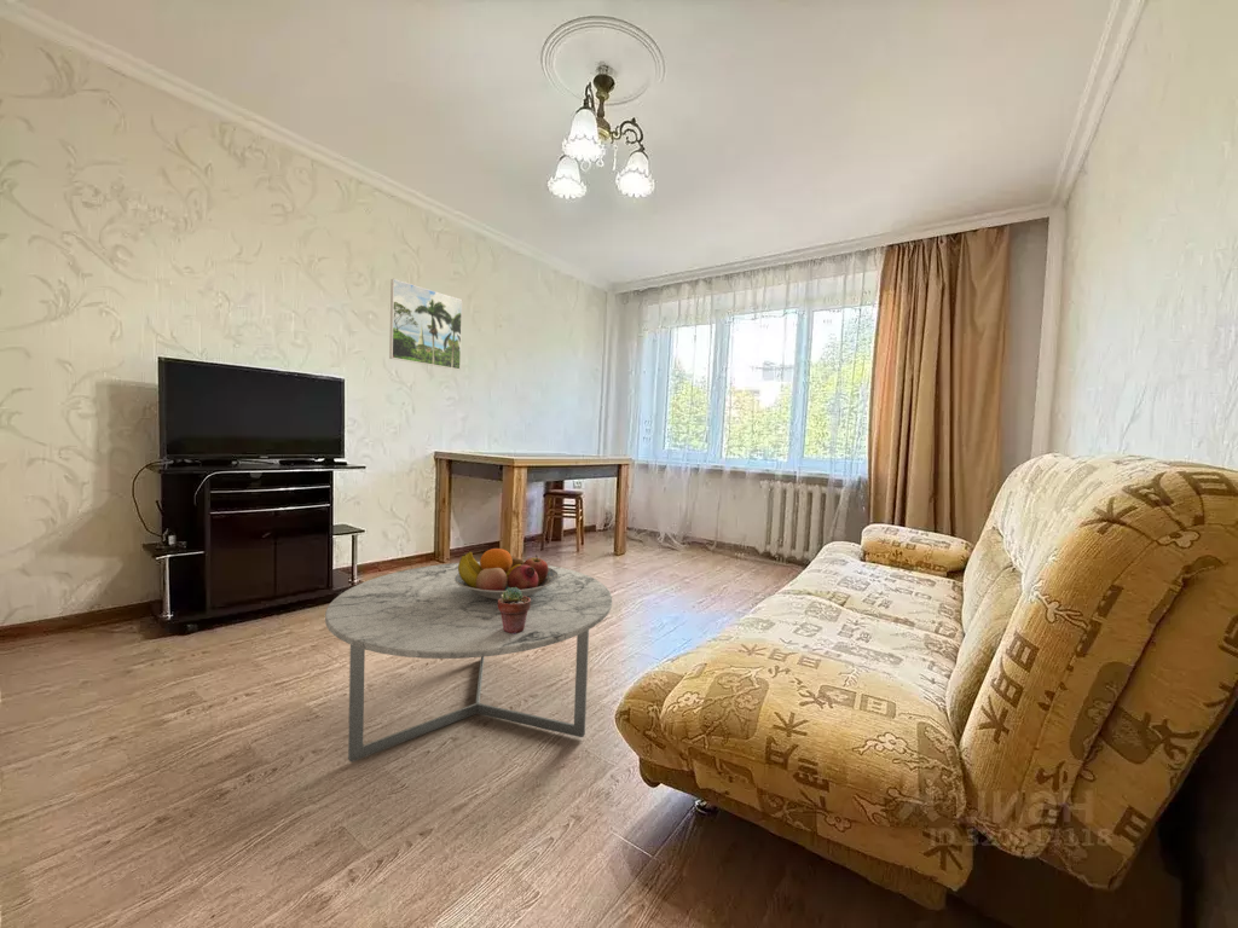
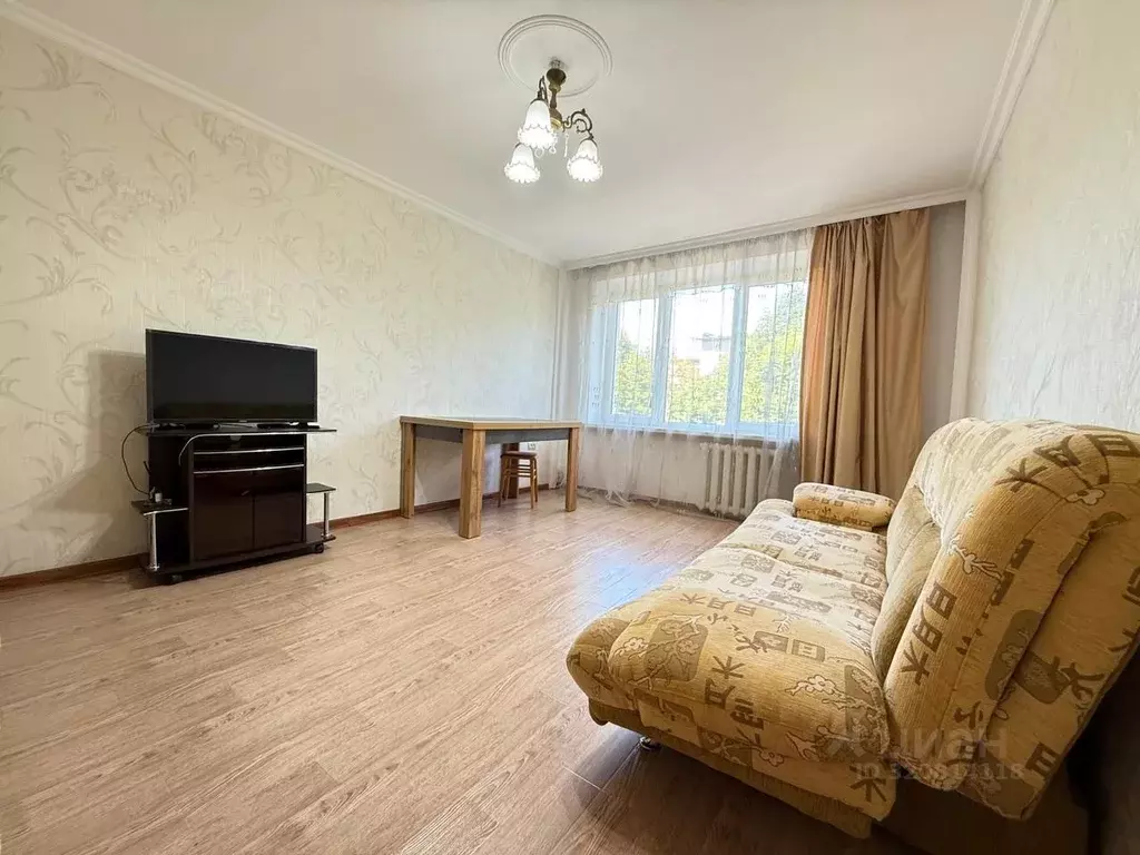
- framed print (427, 326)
- fruit bowl (508, 570)
- potted succulent (514, 607)
- coffee table (478, 654)
